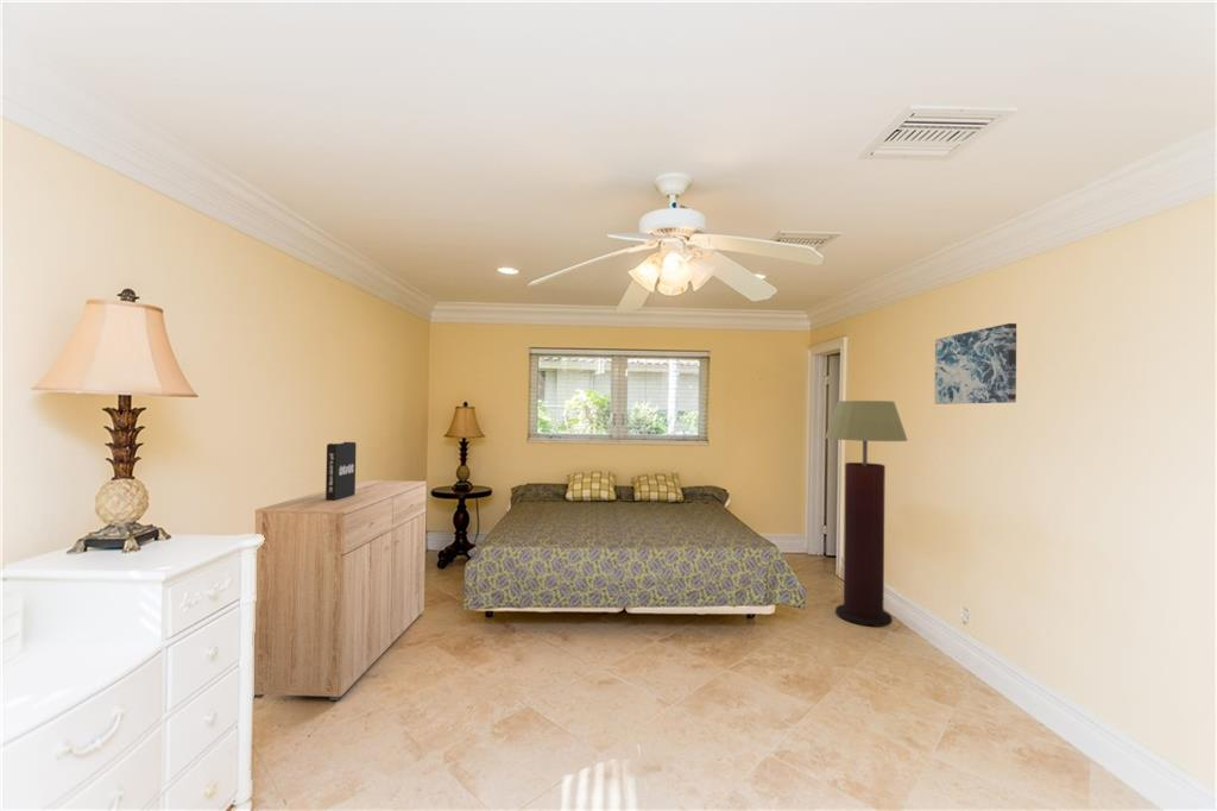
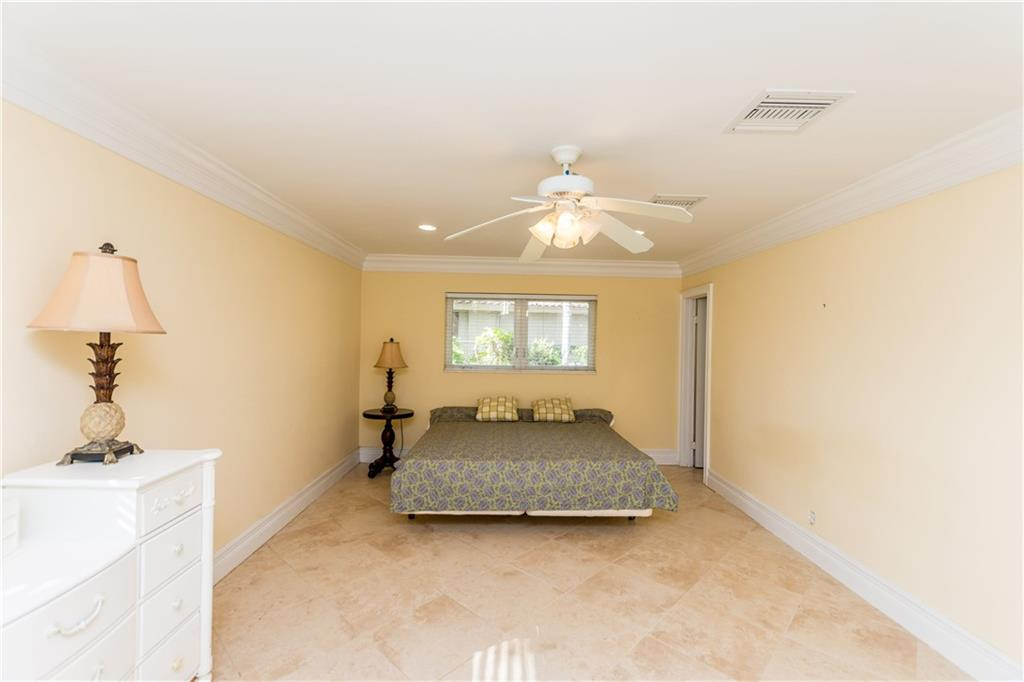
- wall art (971, 367)
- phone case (341, 470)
- dresser (355, 571)
- floor lamp (864, 508)
